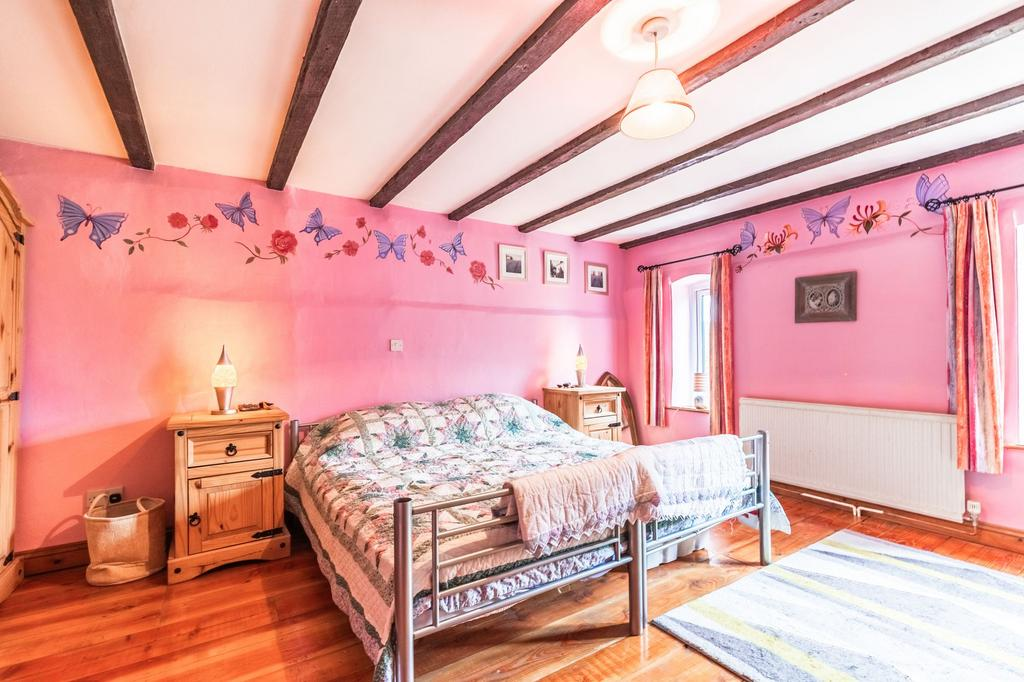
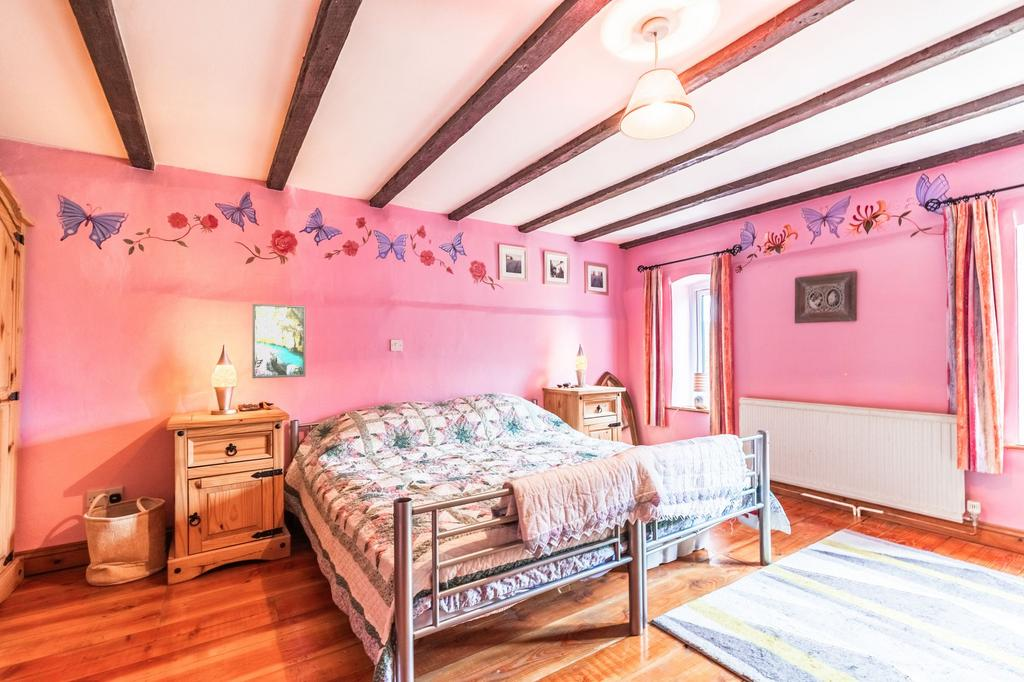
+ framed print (279, 341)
